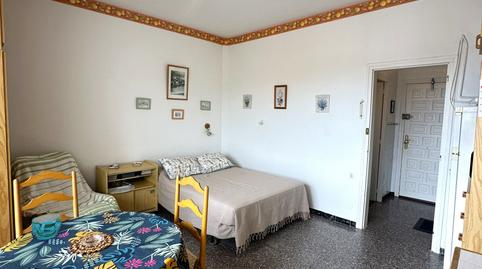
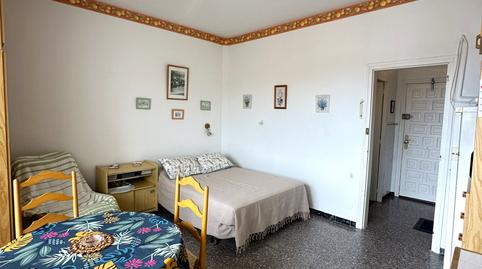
- cup (47, 227)
